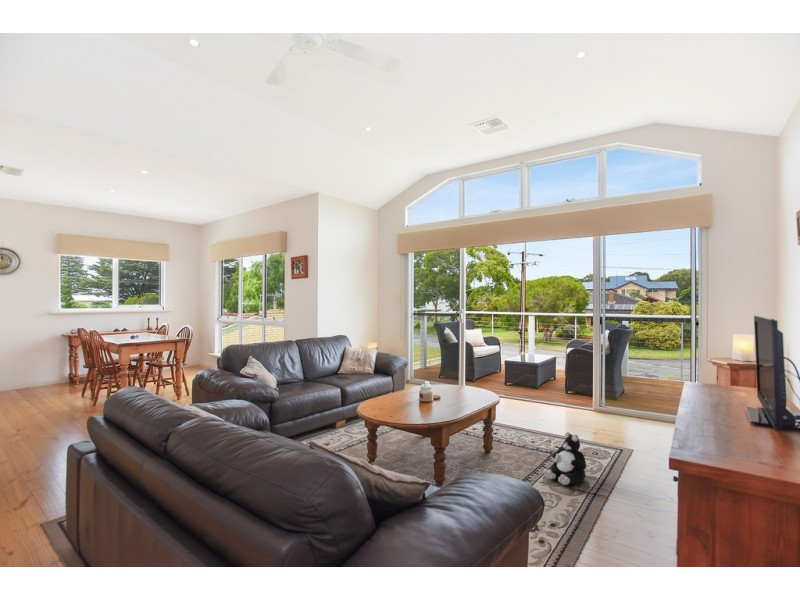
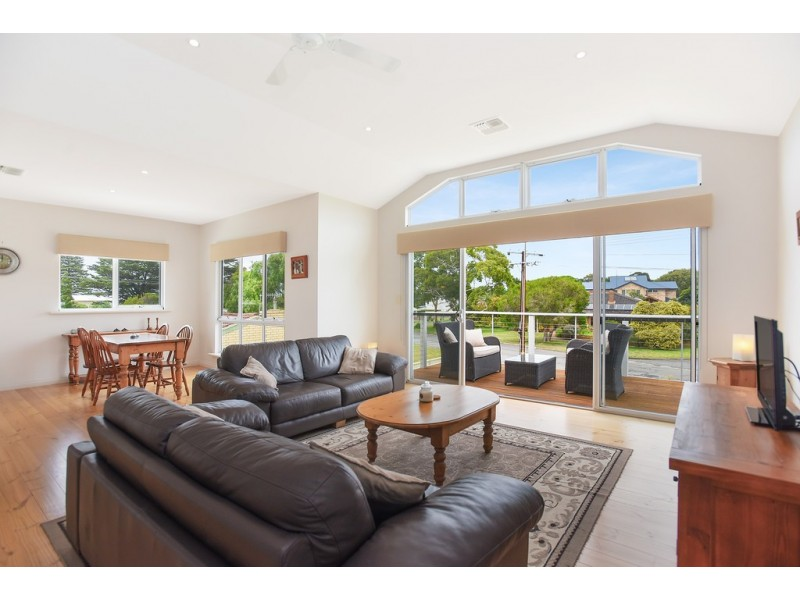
- plush toy (566, 457)
